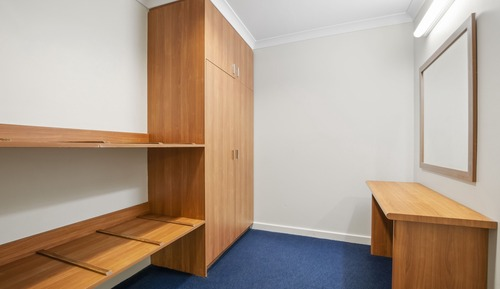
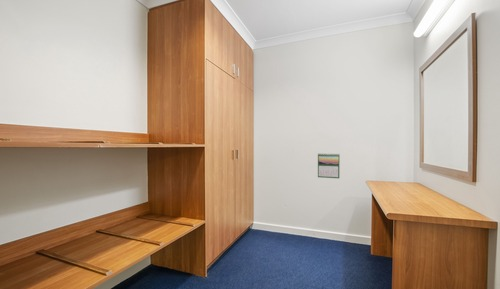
+ calendar (328, 165)
